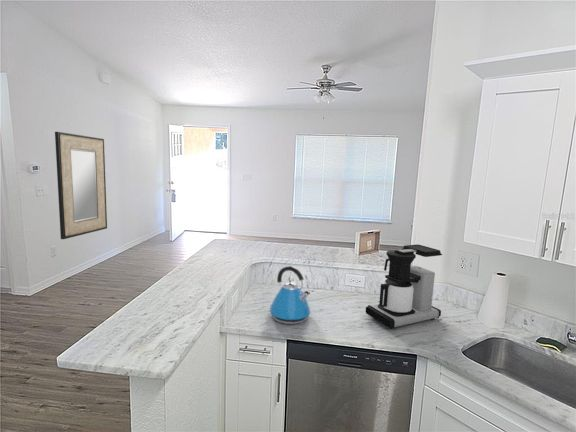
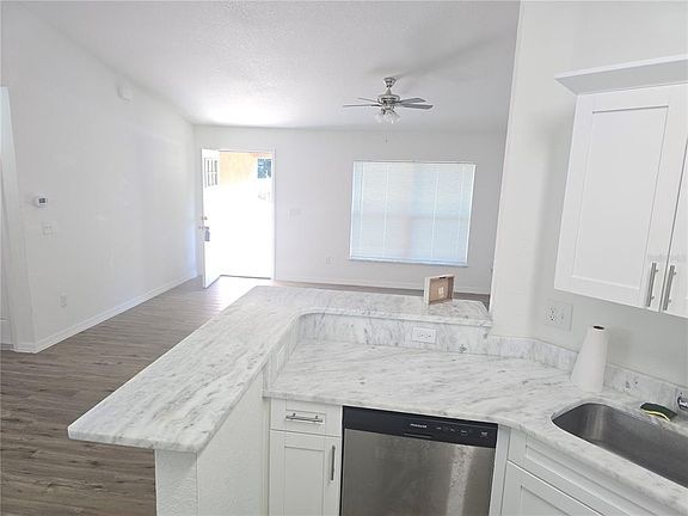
- coffee maker (405, 284)
- kettle (289, 291)
- home mirror (83, 185)
